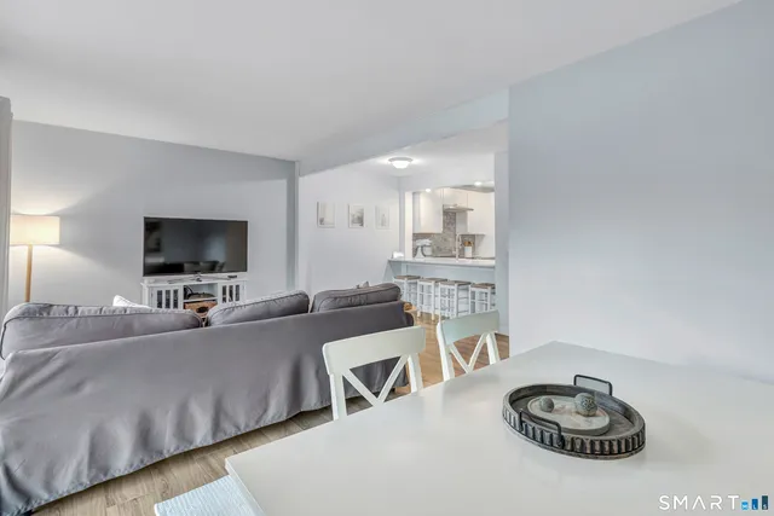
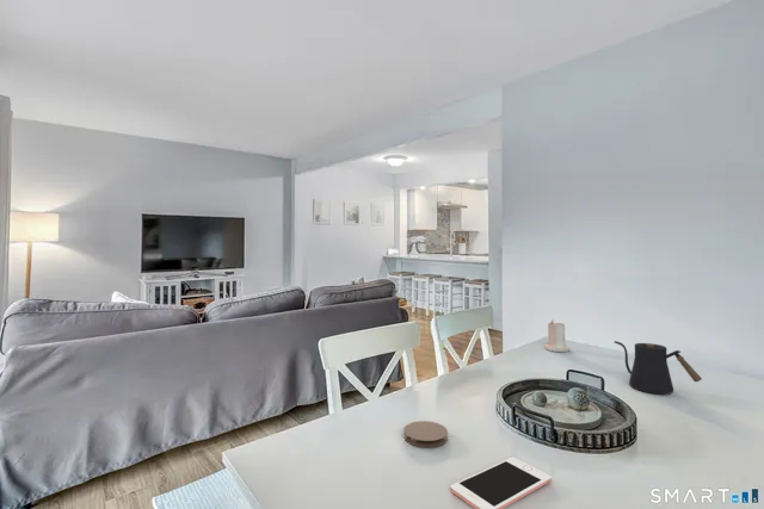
+ coaster (425, 433)
+ kettle (653, 366)
+ cell phone (501, 483)
+ candle (556, 334)
